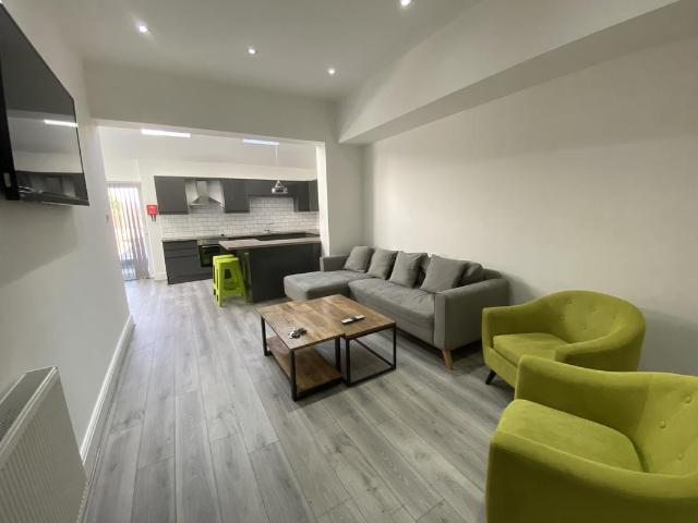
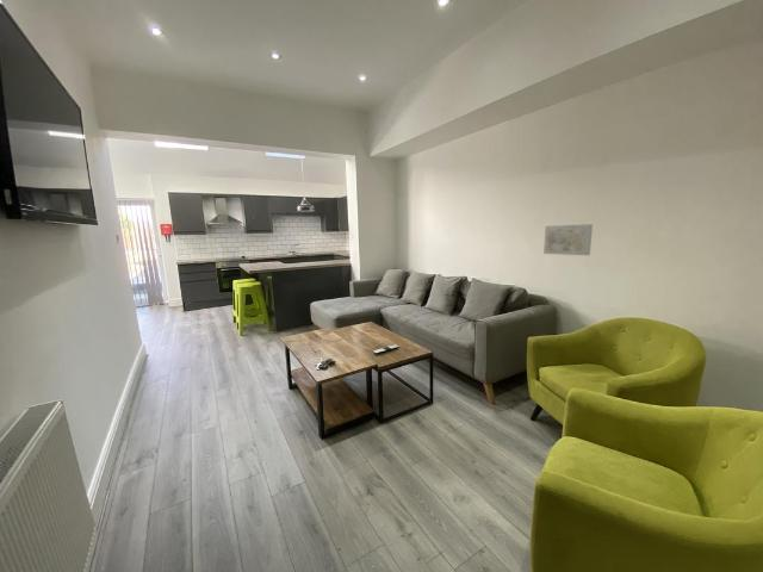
+ wall art (566, 240)
